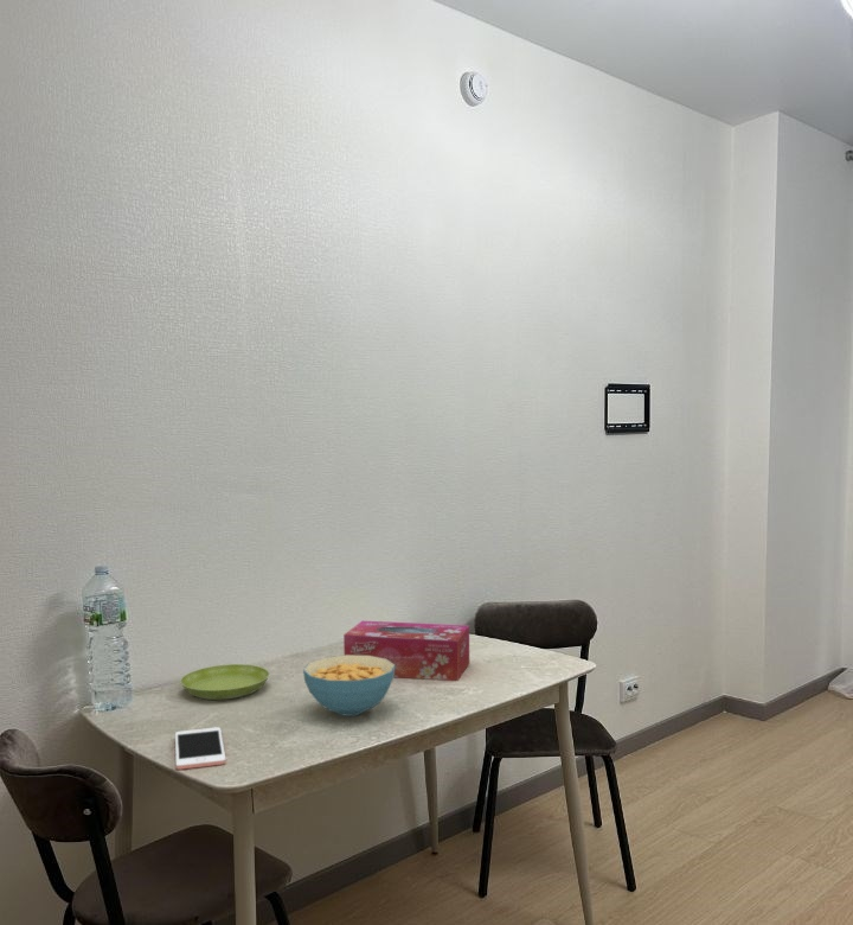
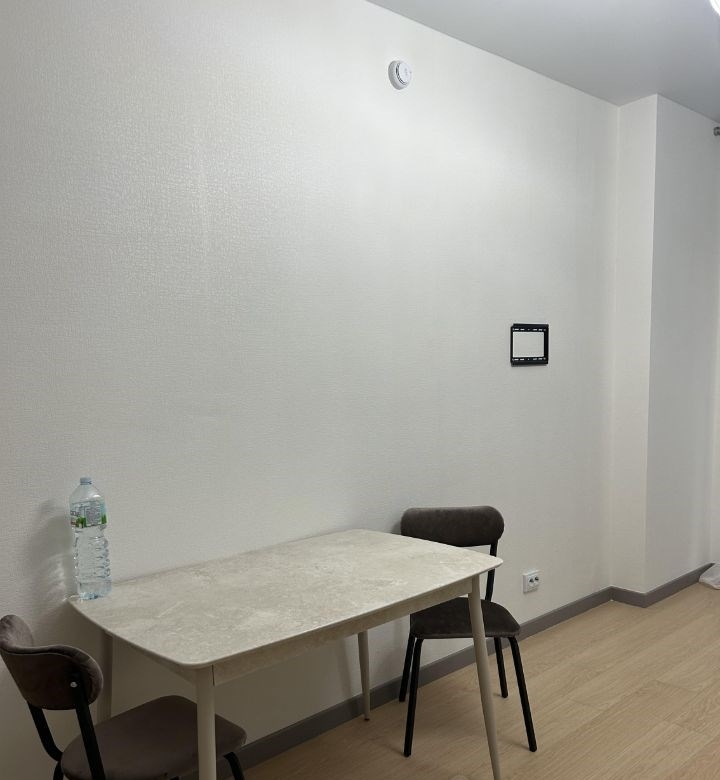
- saucer (225, 682)
- cell phone (199, 747)
- cereal bowl (349, 689)
- tissue box (408, 649)
